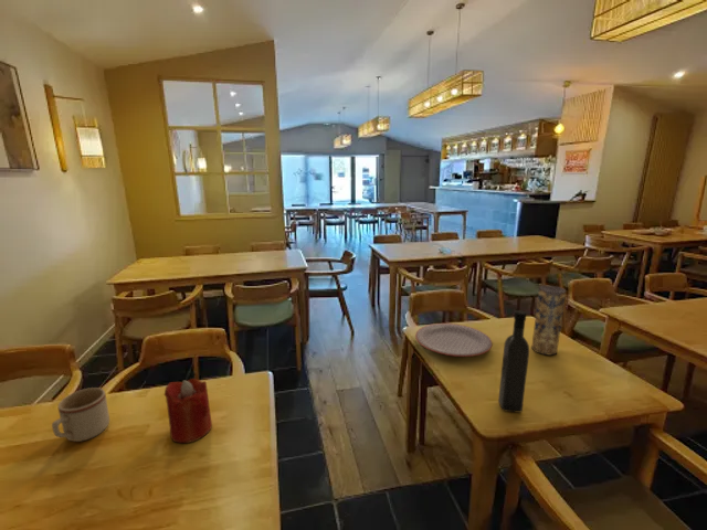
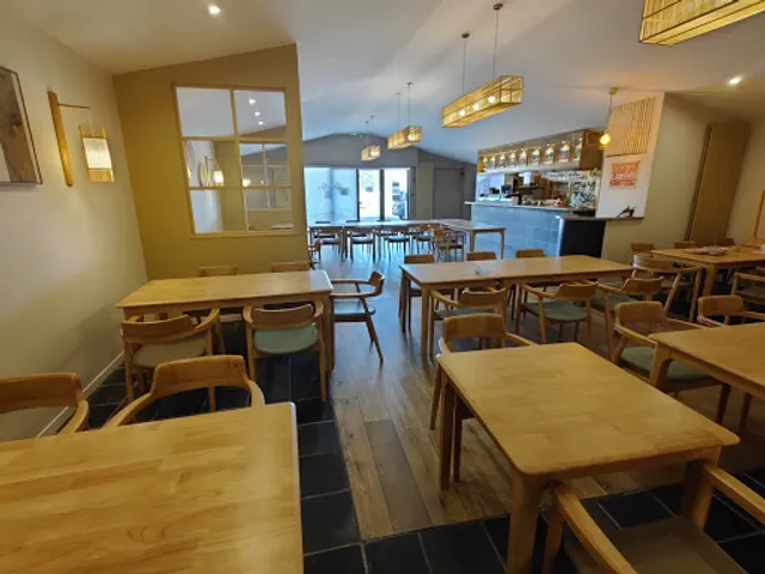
- mug (80, 418)
- wine bottle (515, 360)
- candle (188, 404)
- vase (548, 319)
- plate (452, 340)
